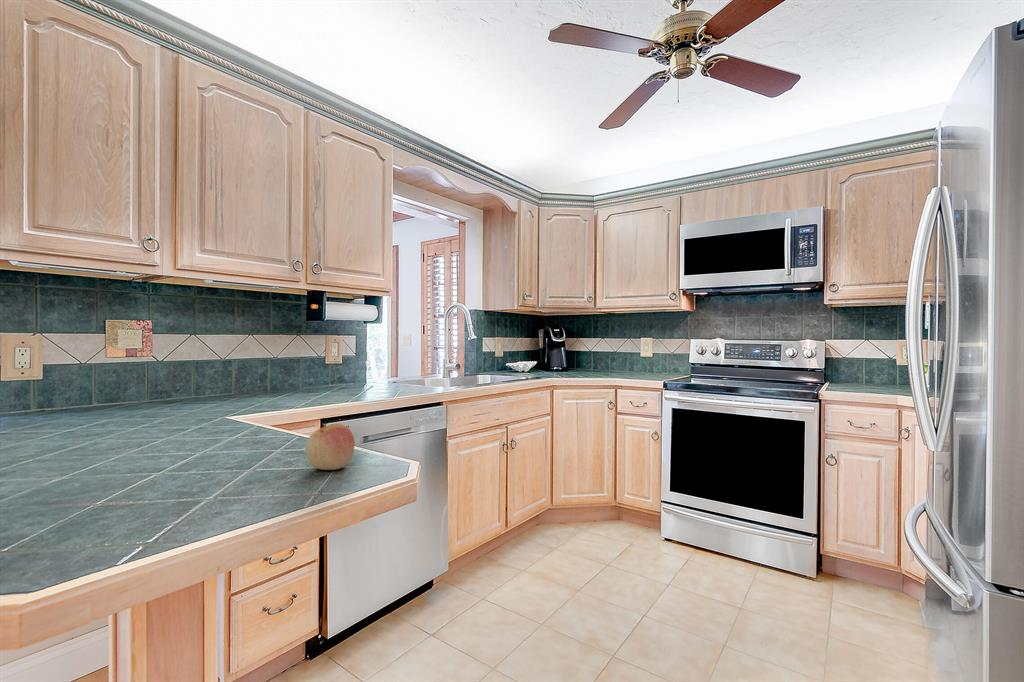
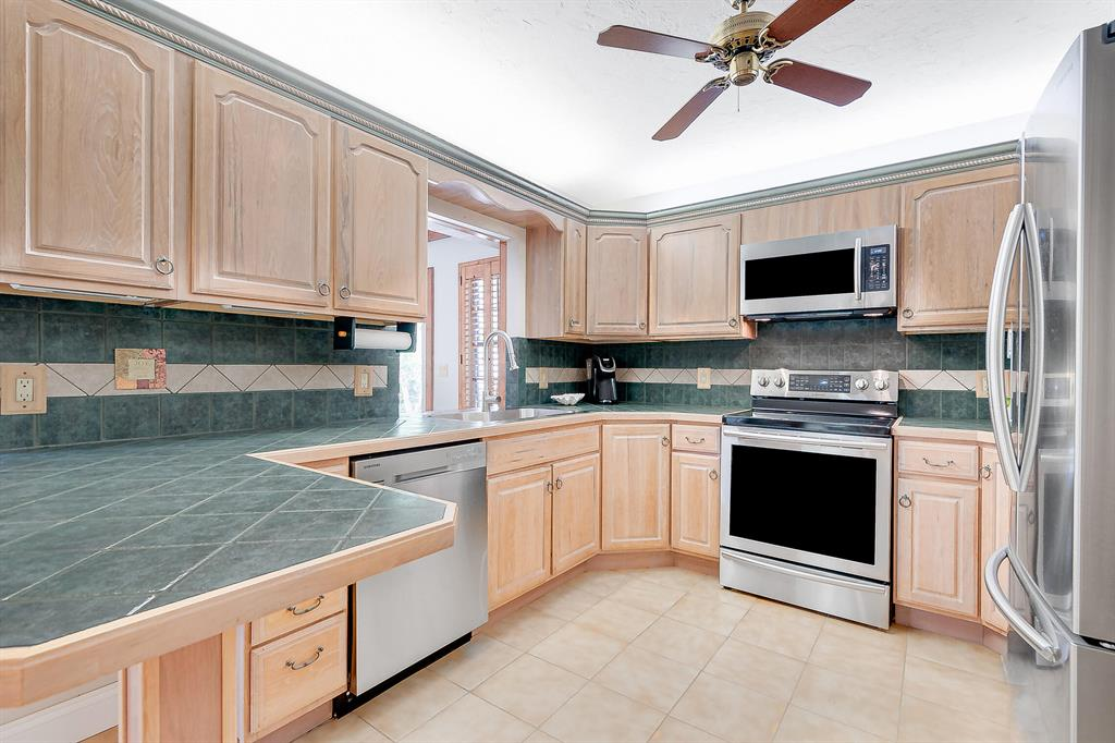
- apple (330, 446)
